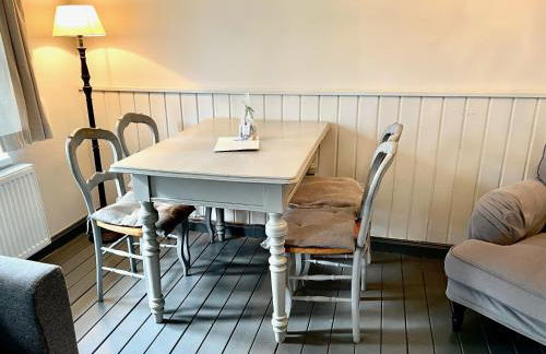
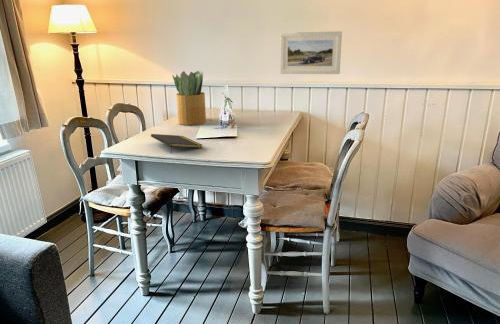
+ notepad (176, 140)
+ potted plant (191, 96)
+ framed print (309, 53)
